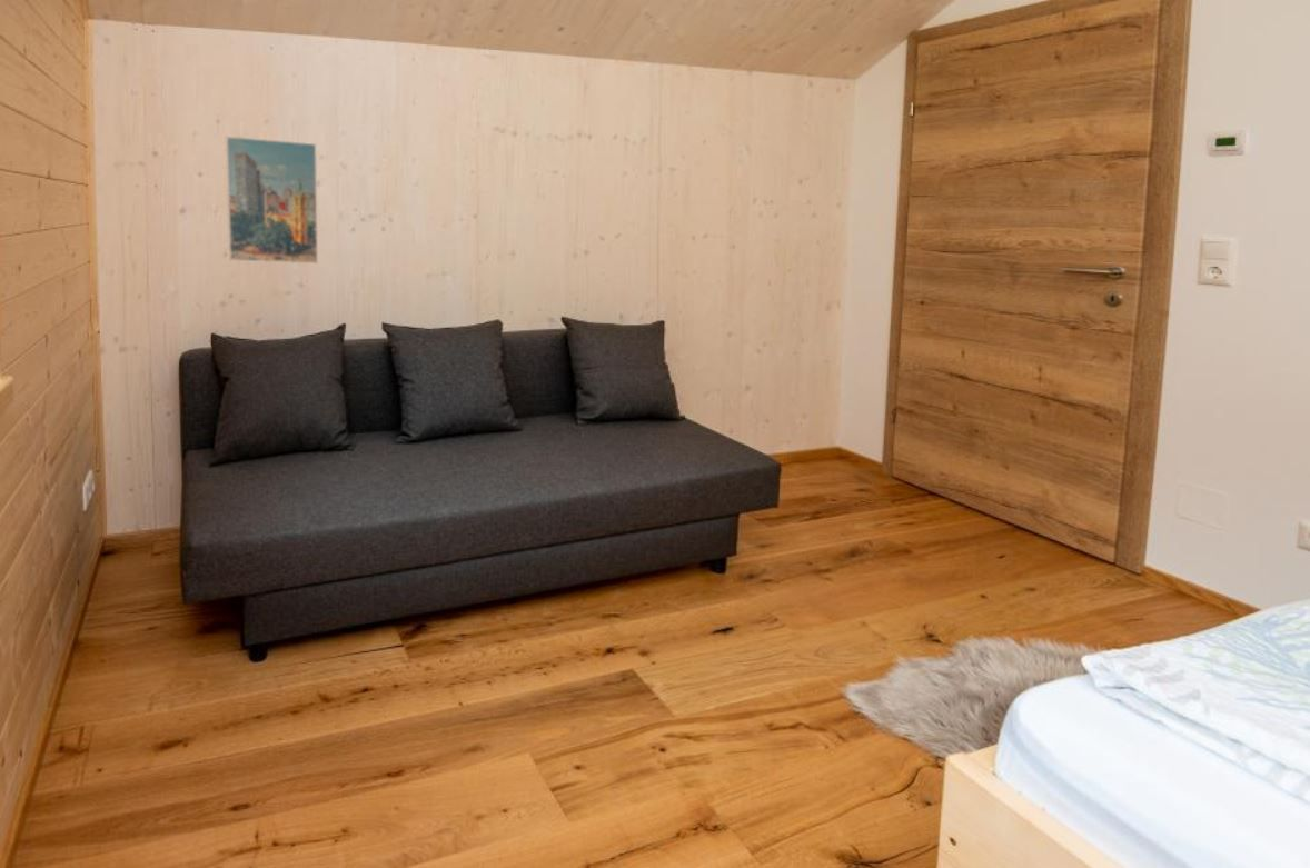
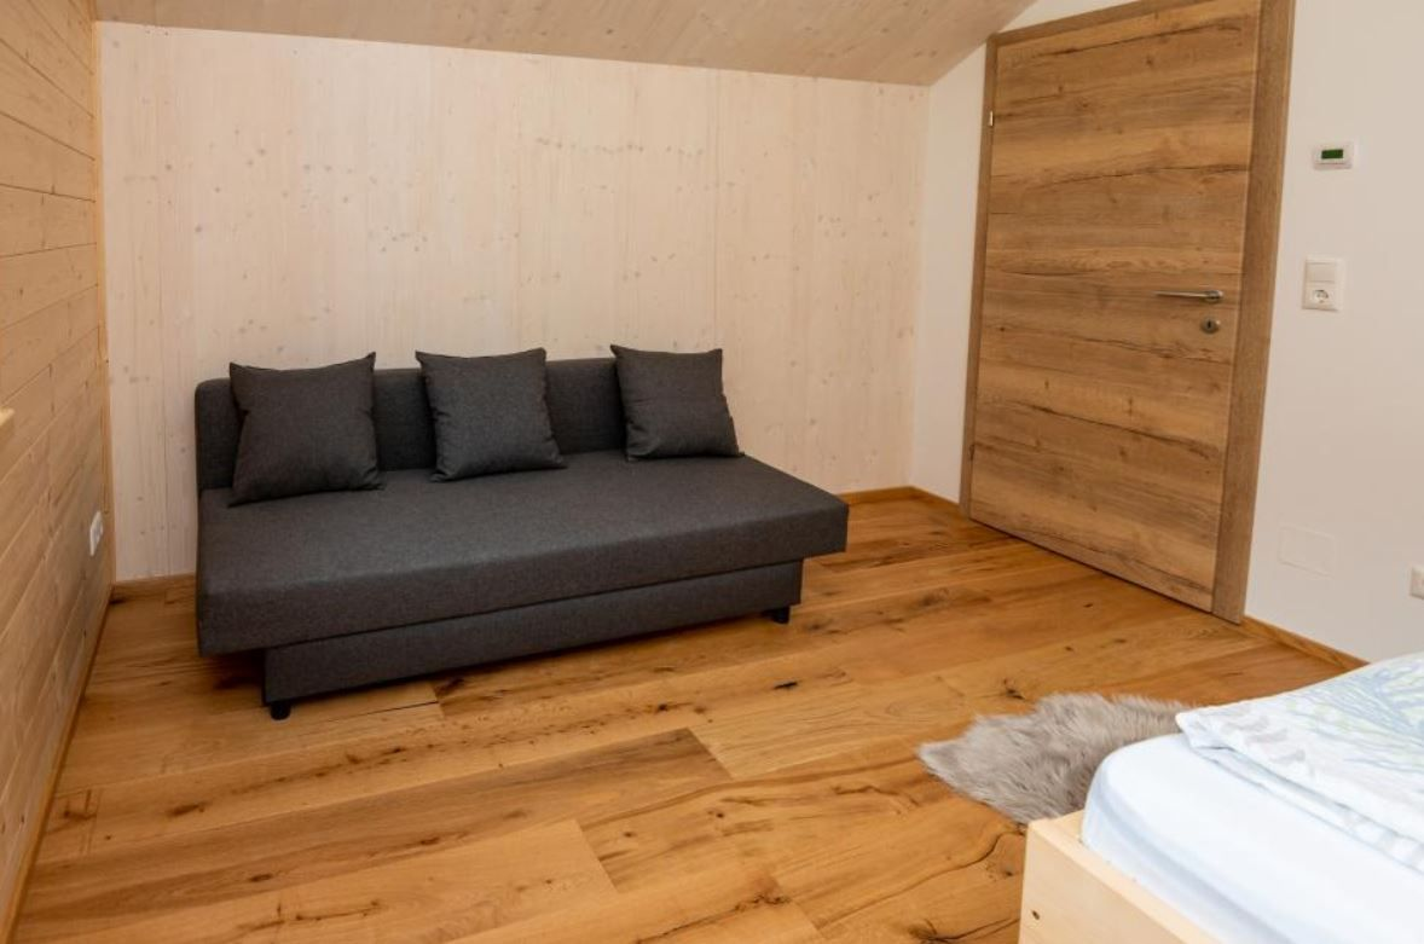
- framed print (272, 201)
